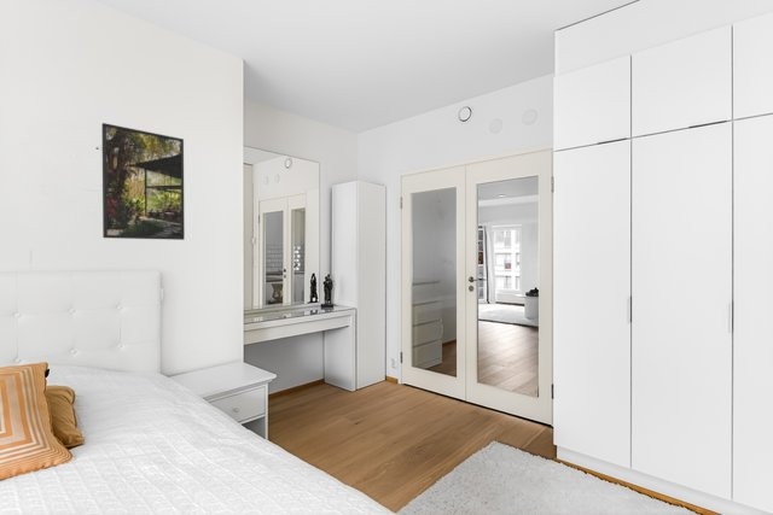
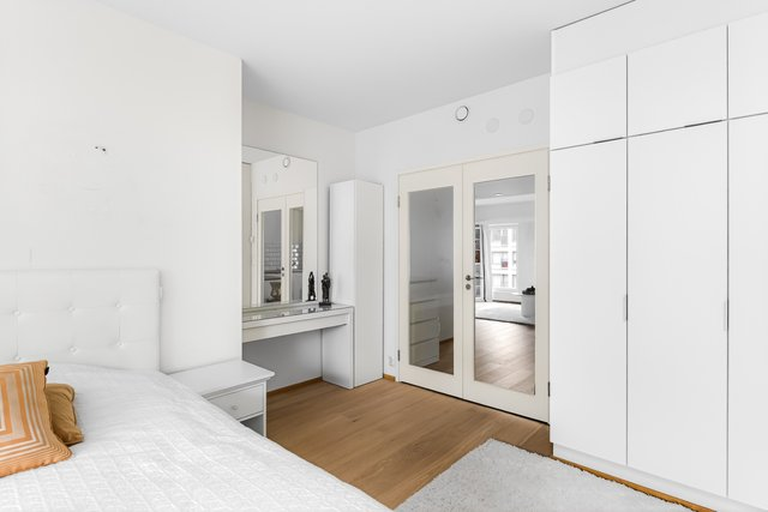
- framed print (145, 185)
